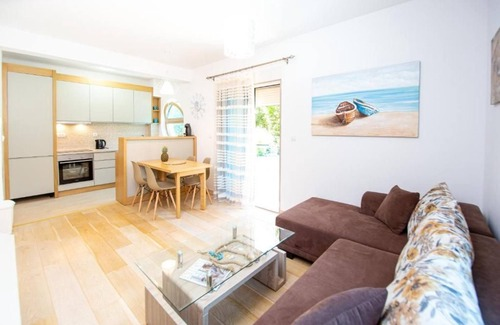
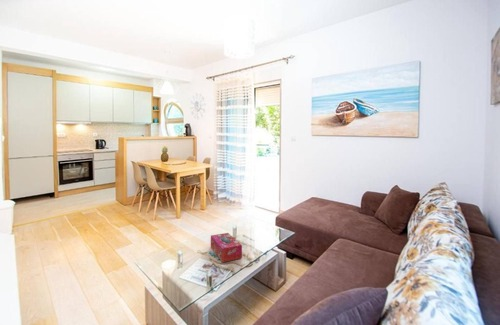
+ tissue box (225, 246)
